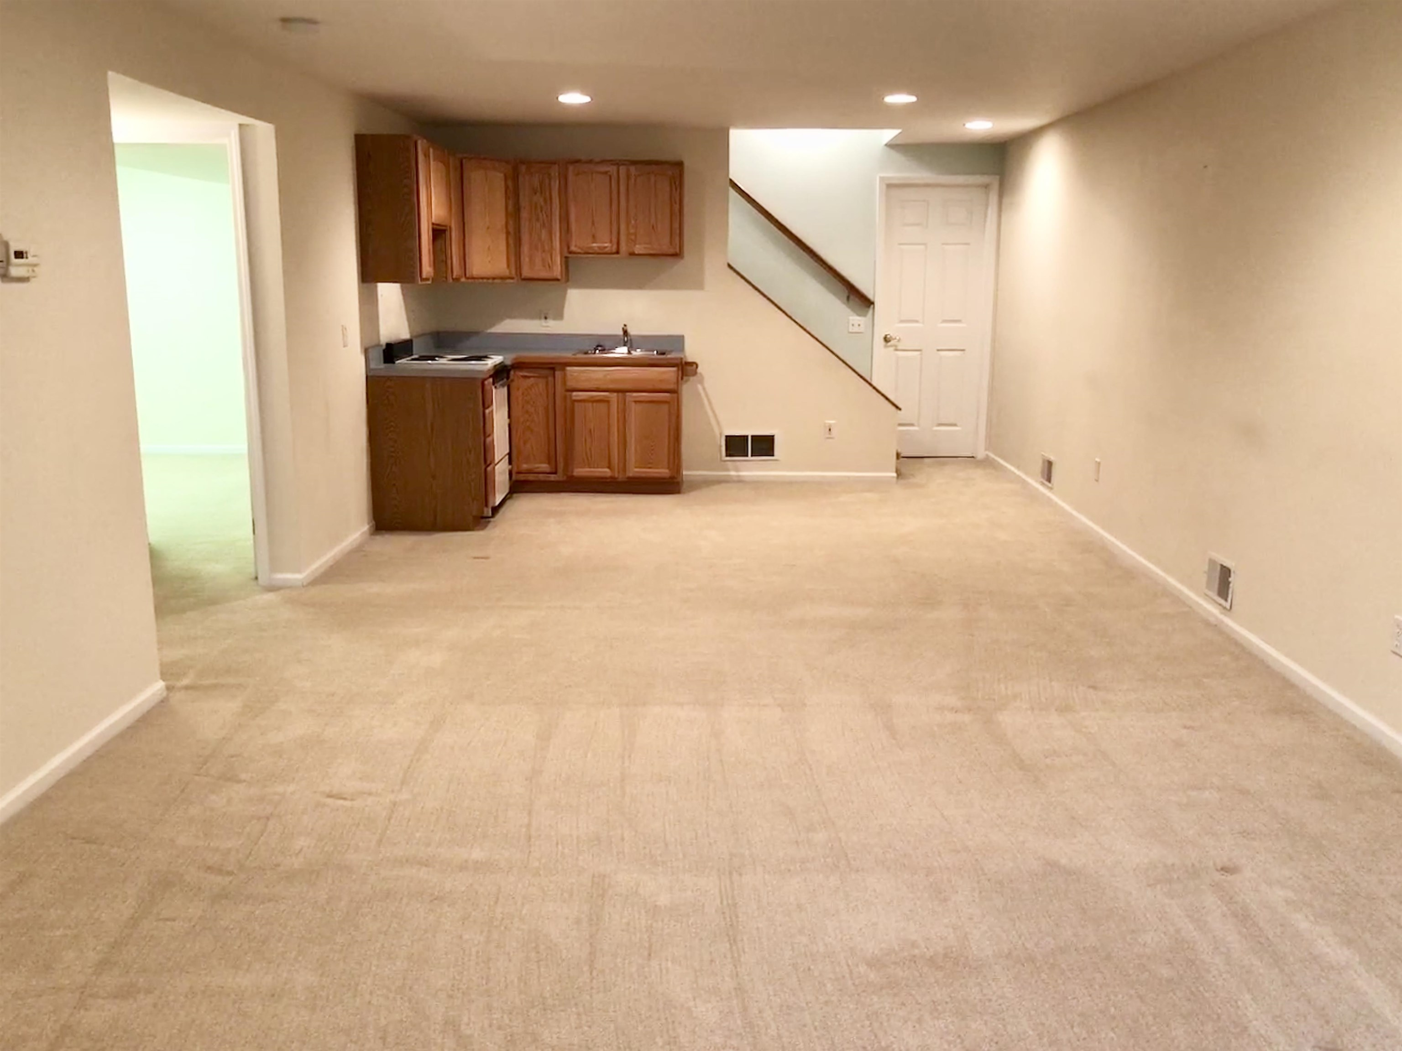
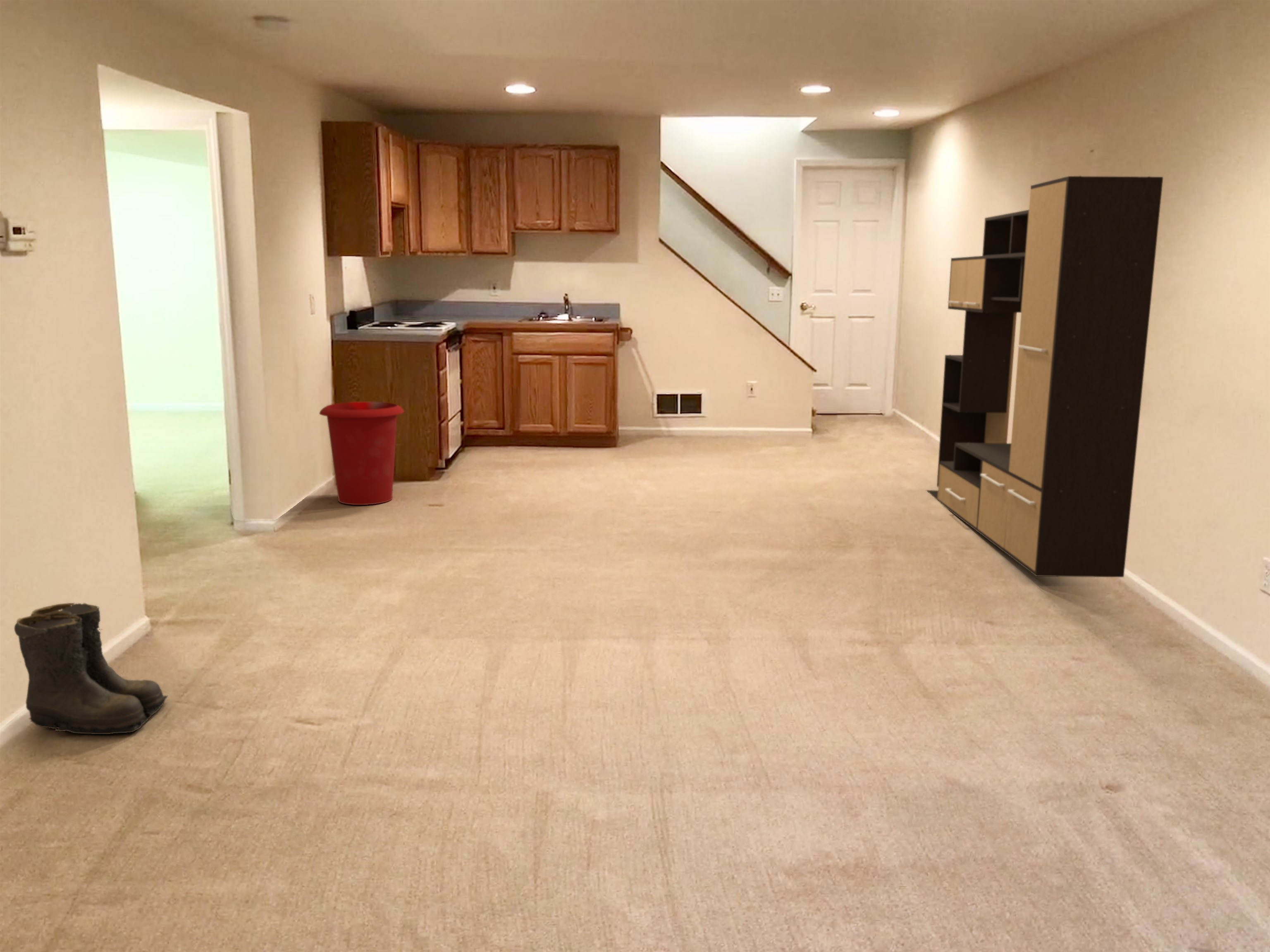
+ boots (91, 665)
+ waste bin (363, 453)
+ media console (1012, 366)
